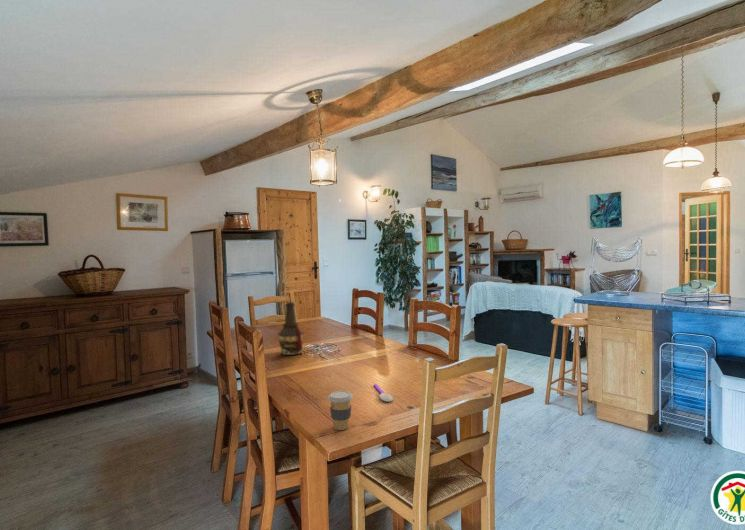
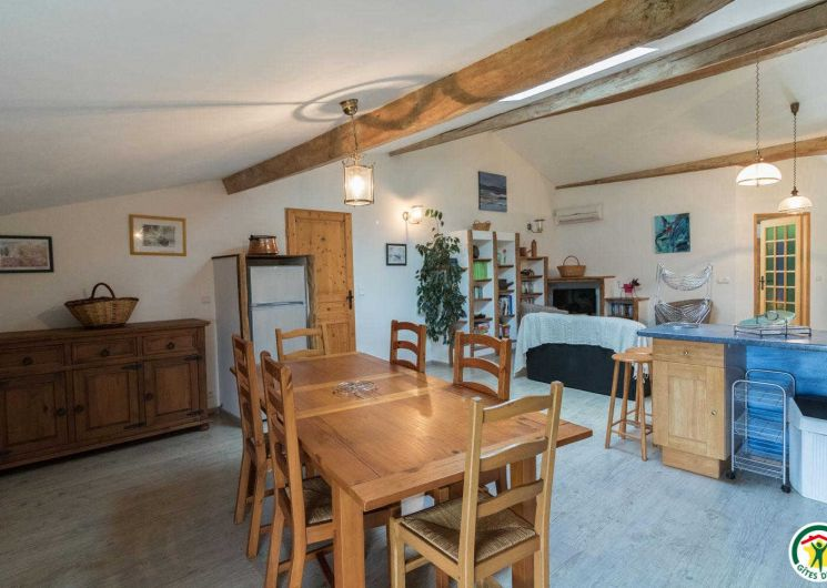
- spoon (381, 391)
- coffee cup (340, 410)
- bottle (291, 328)
